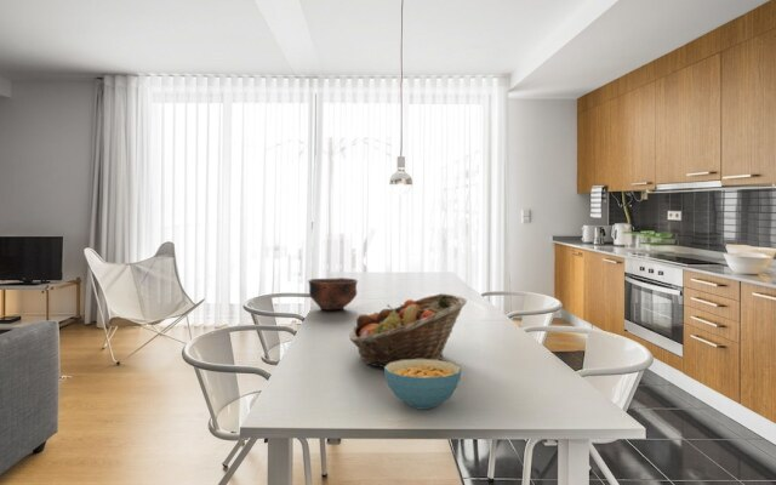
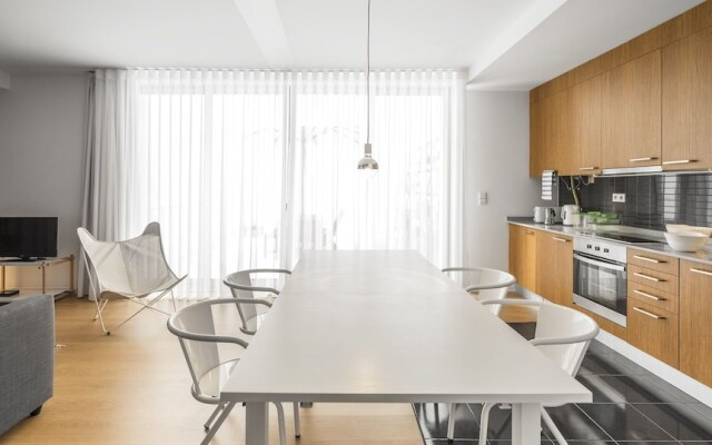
- bowl (332, 293)
- fruit basket (406, 326)
- cereal bowl (422, 386)
